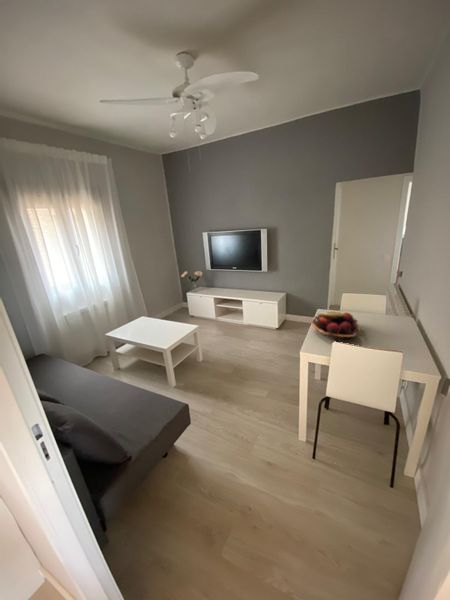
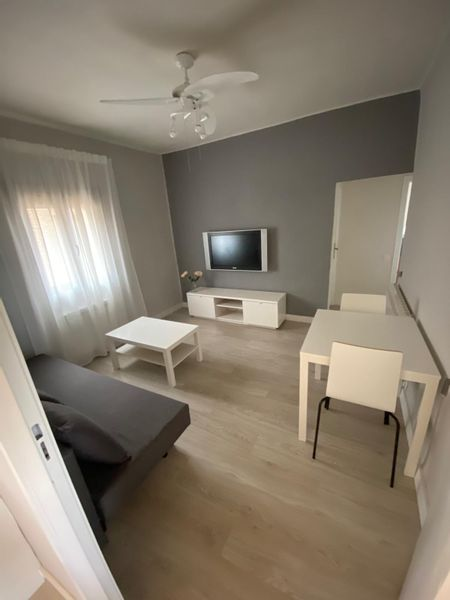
- fruit basket (335, 323)
